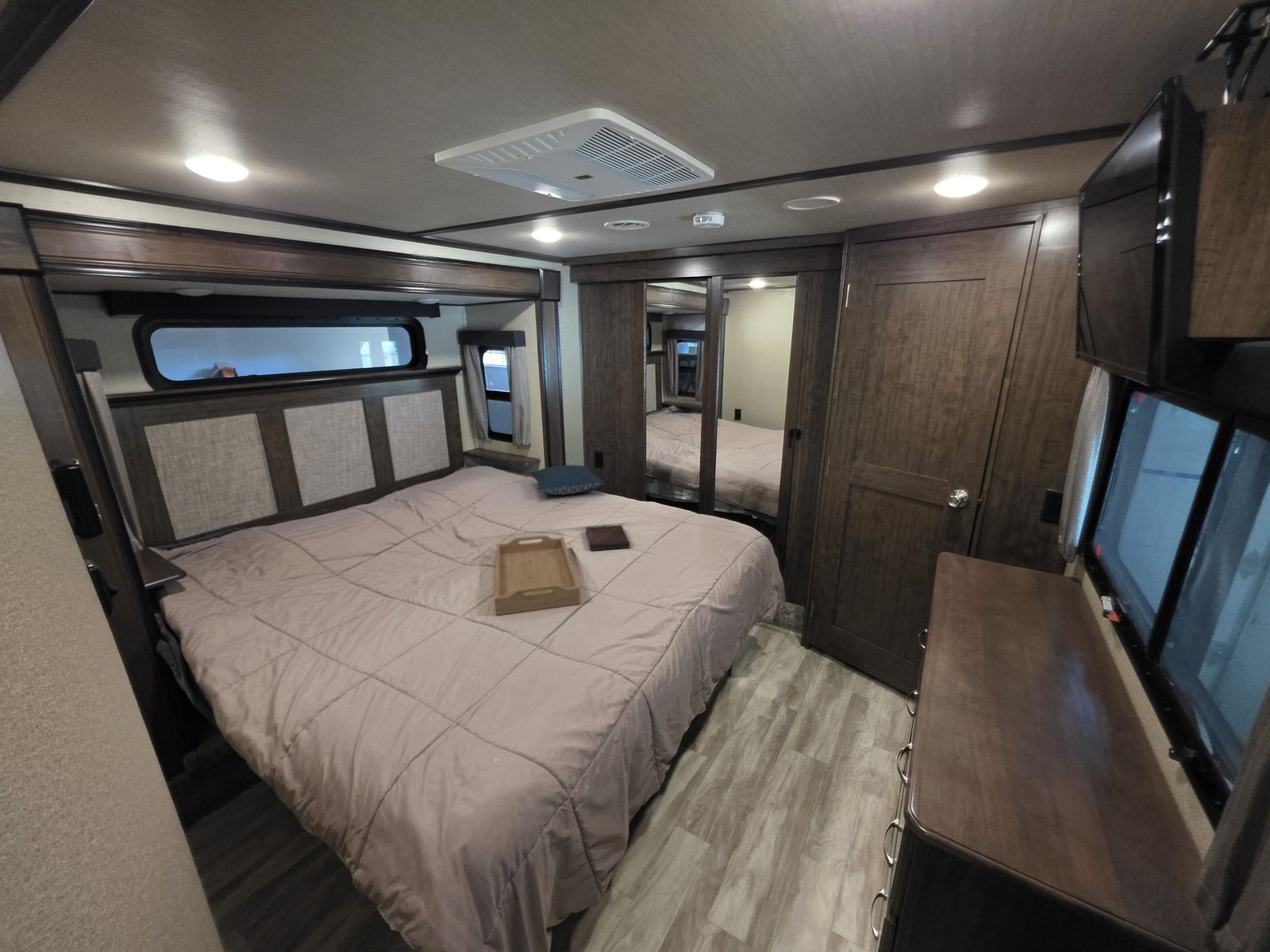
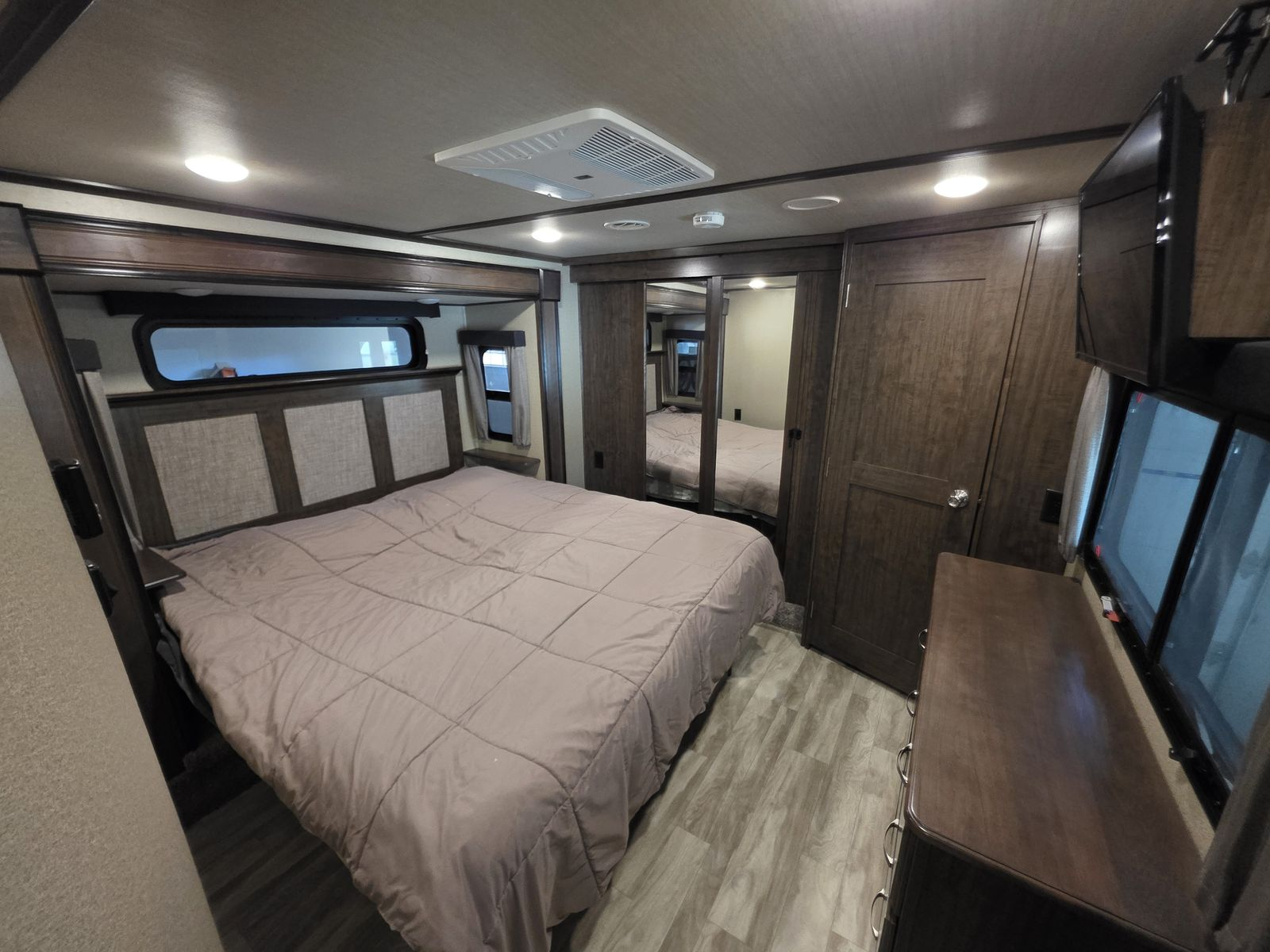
- serving tray (533, 569)
- book (606, 536)
- pillow (566, 478)
